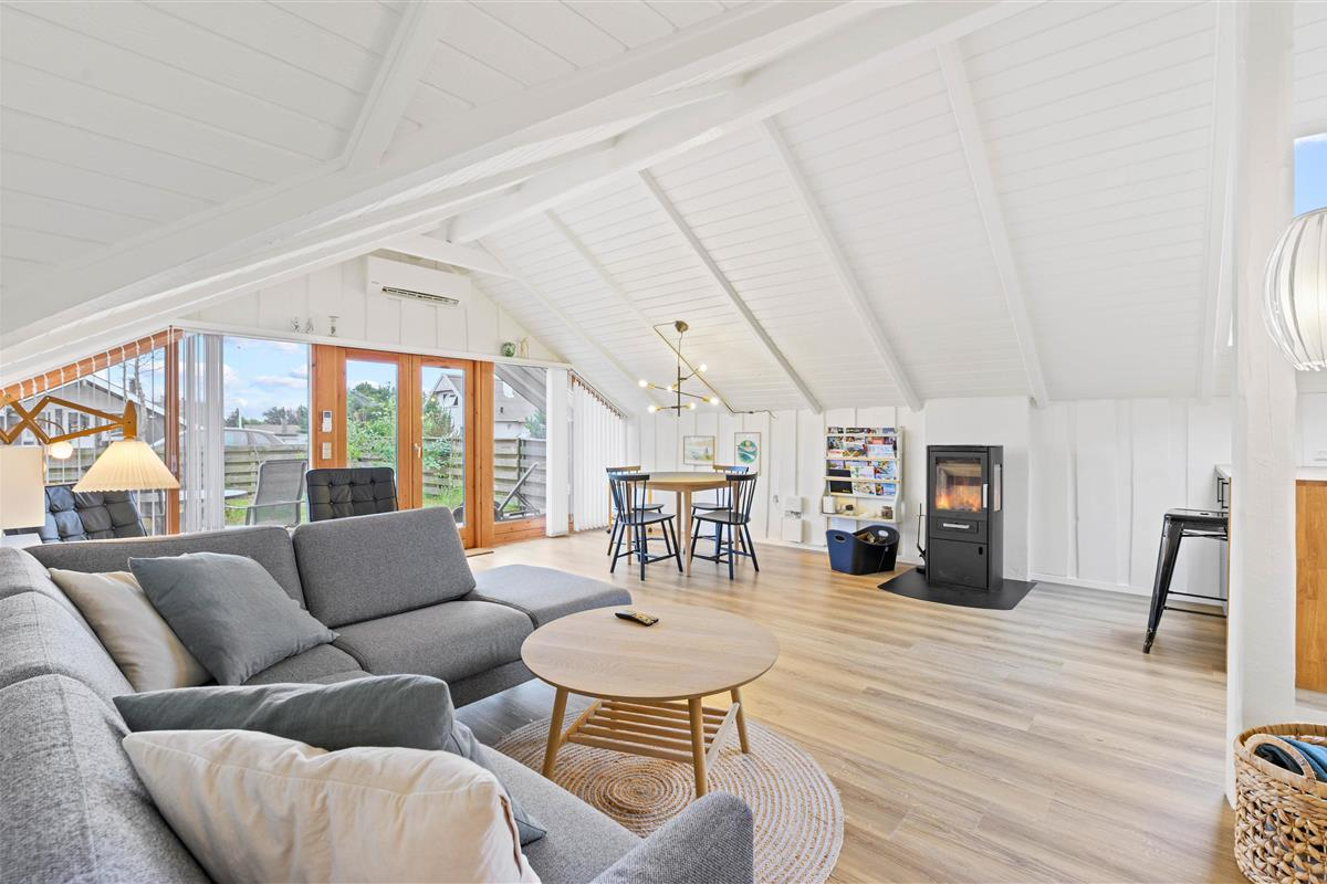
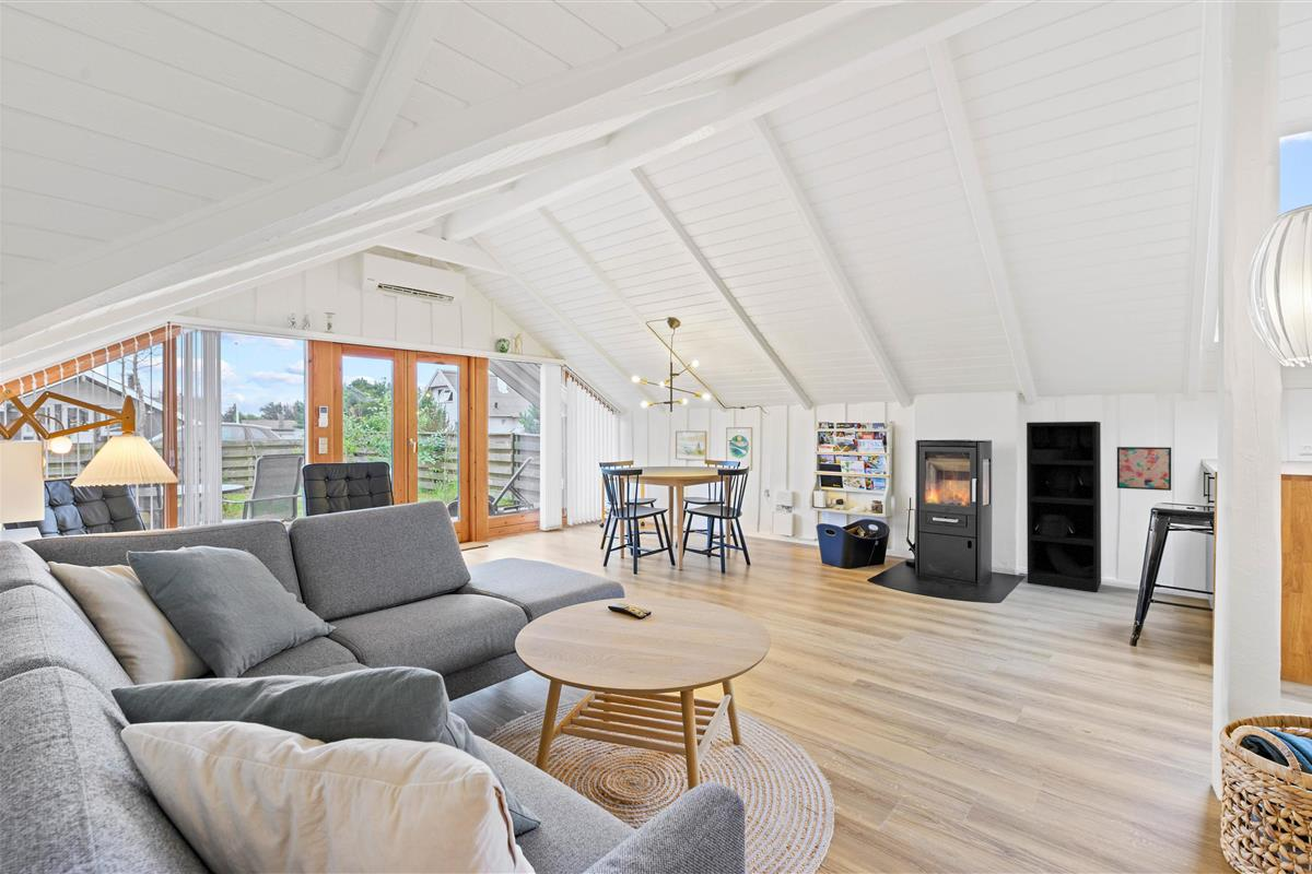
+ wall art (1143, 468)
+ shelving unit (1063, 503)
